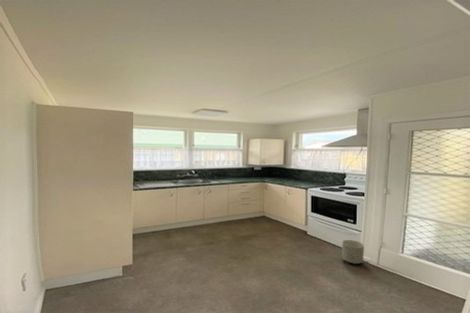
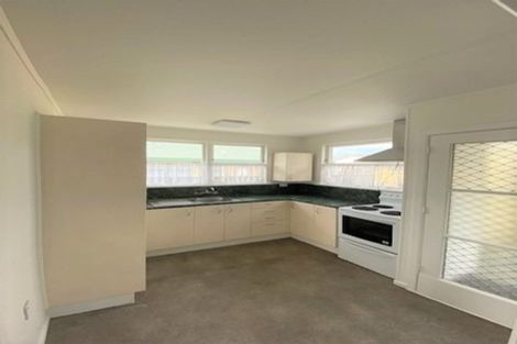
- planter (352, 252)
